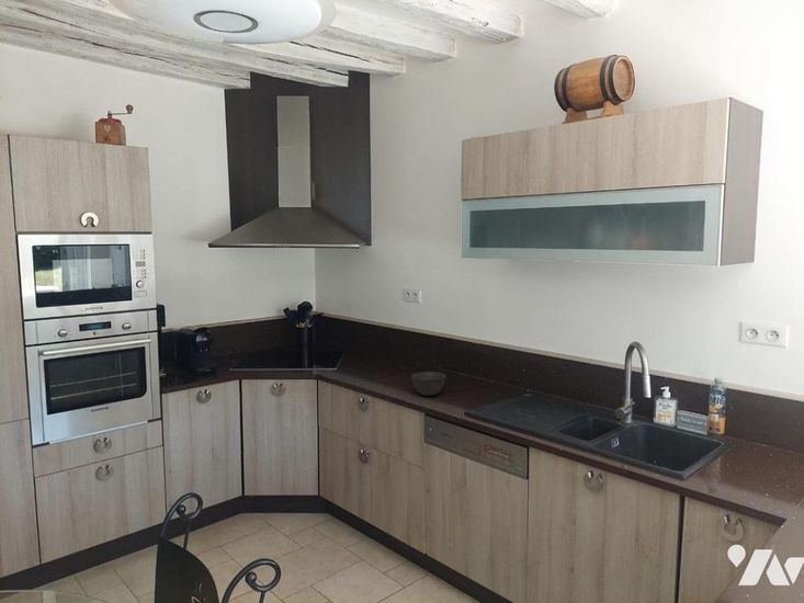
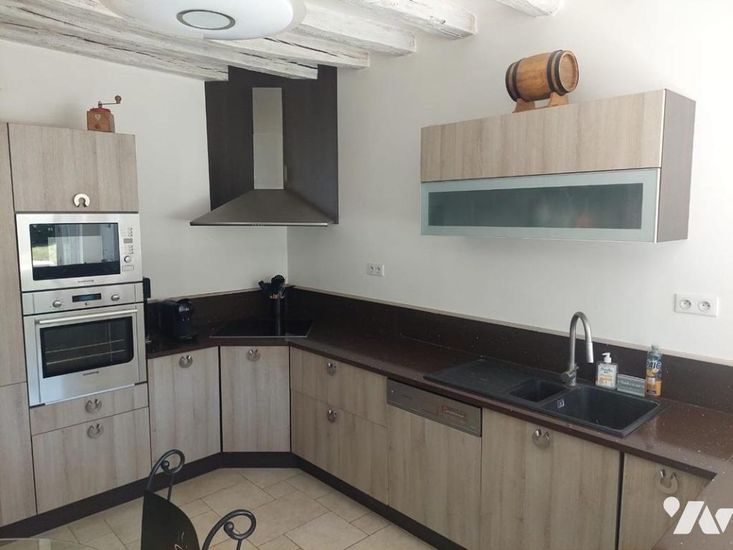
- bowl (428, 385)
